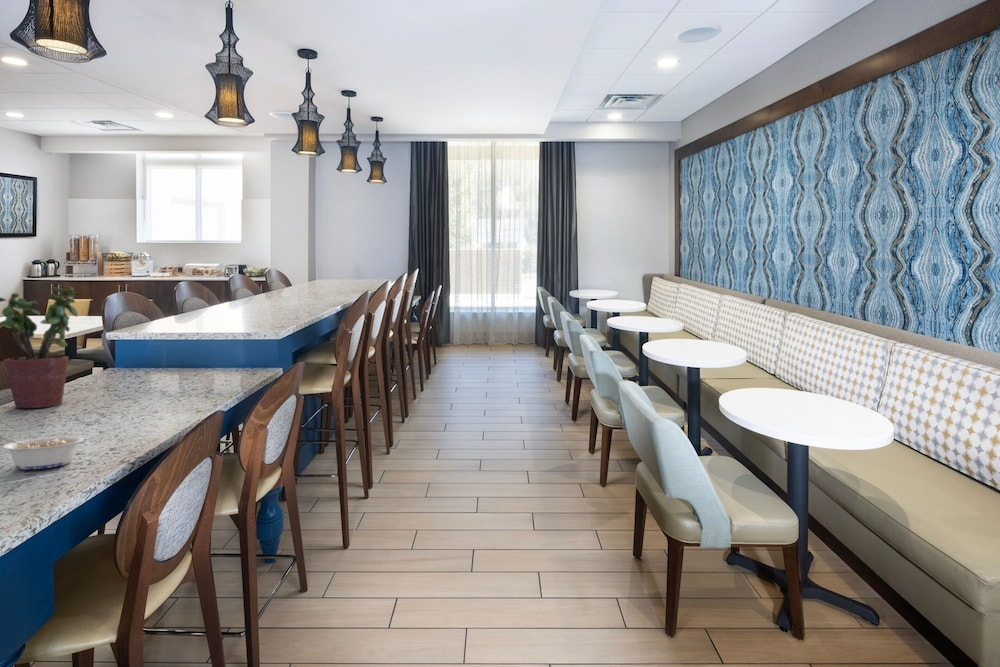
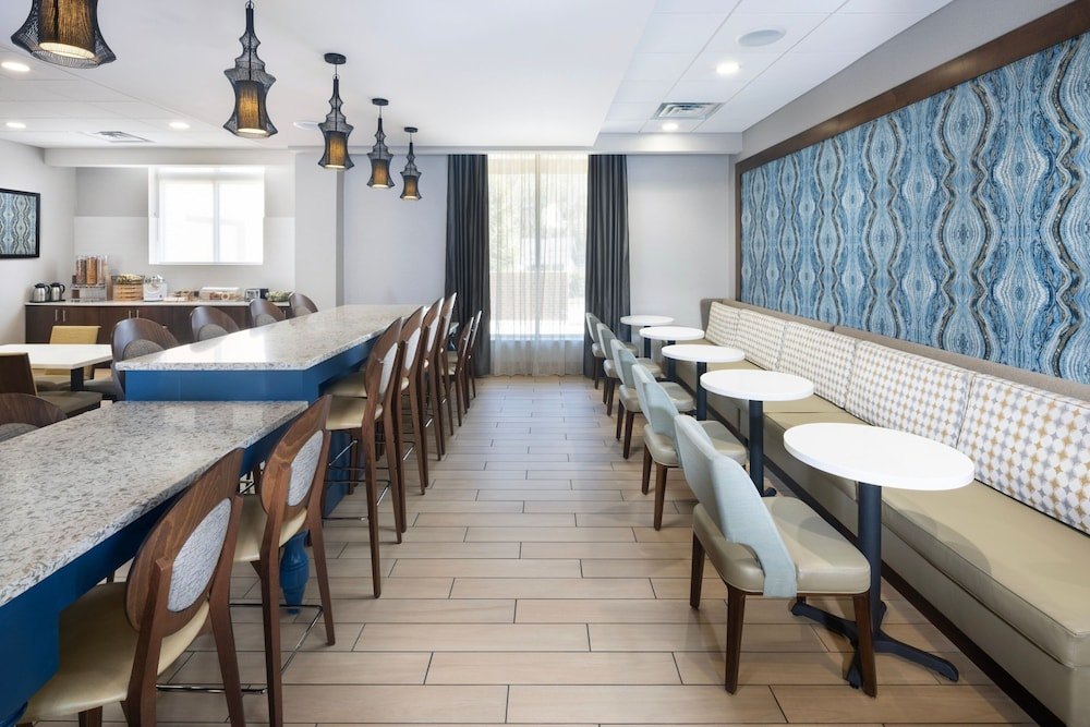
- potted plant (32, 348)
- legume (41, 451)
